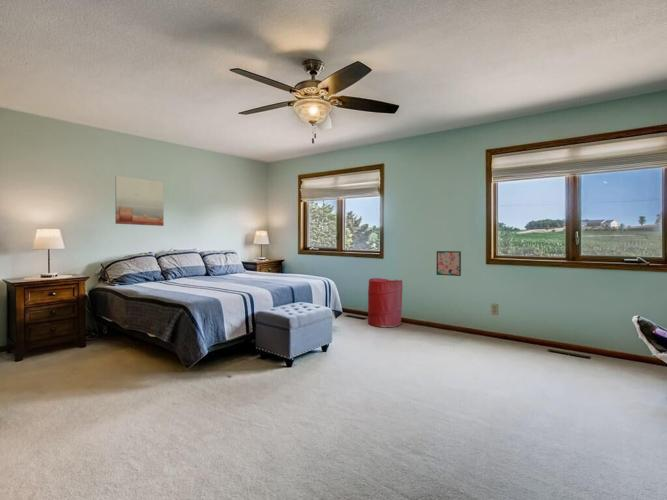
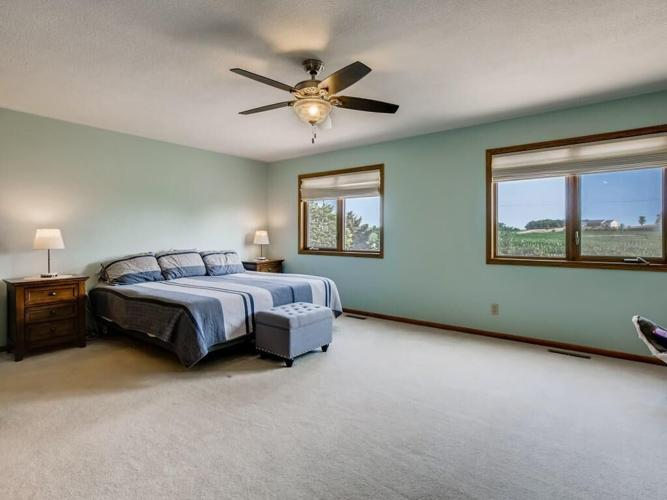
- wall art (140, 202)
- wall art (448, 263)
- laundry hamper (385, 300)
